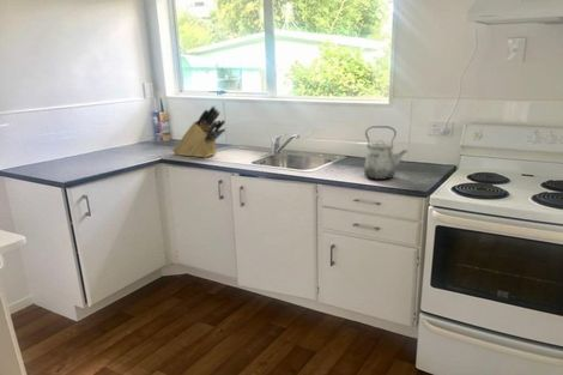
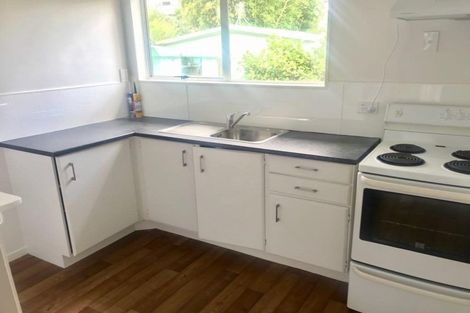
- knife block (198, 131)
- kettle (386, 152)
